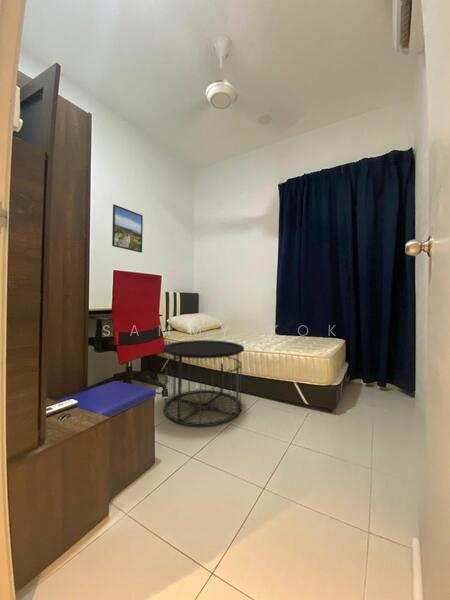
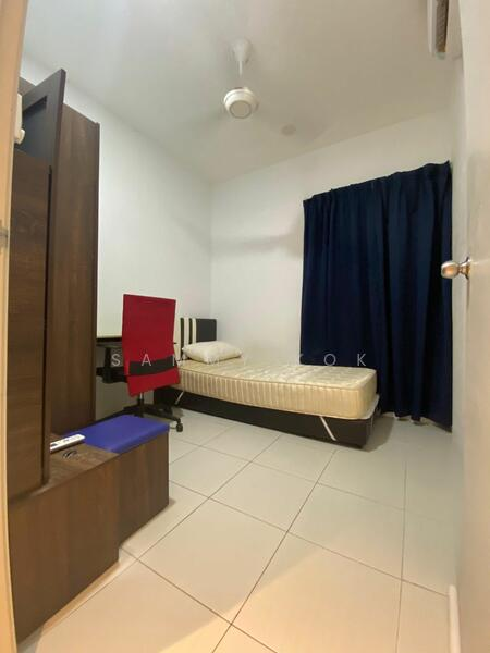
- side table (205, 376)
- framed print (128, 229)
